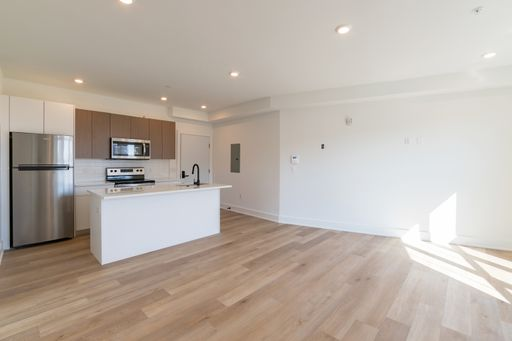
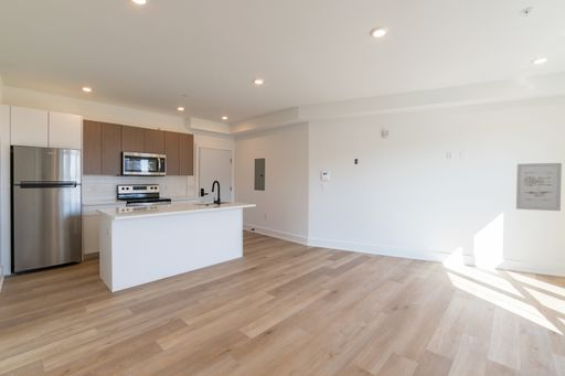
+ wall art (537, 186)
